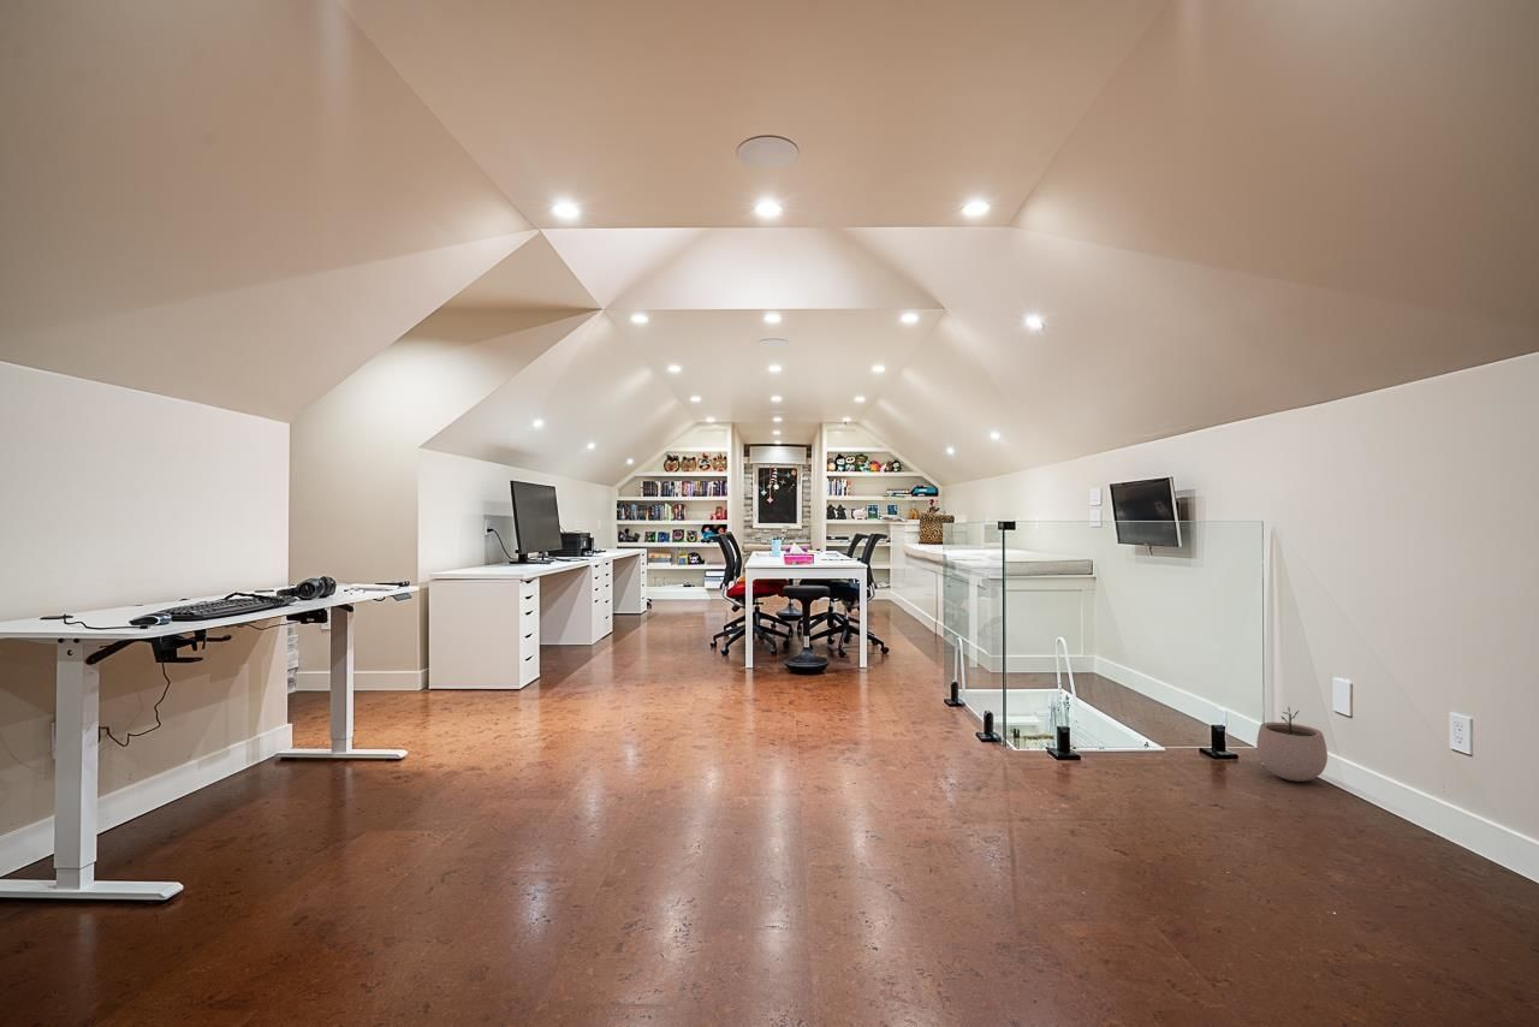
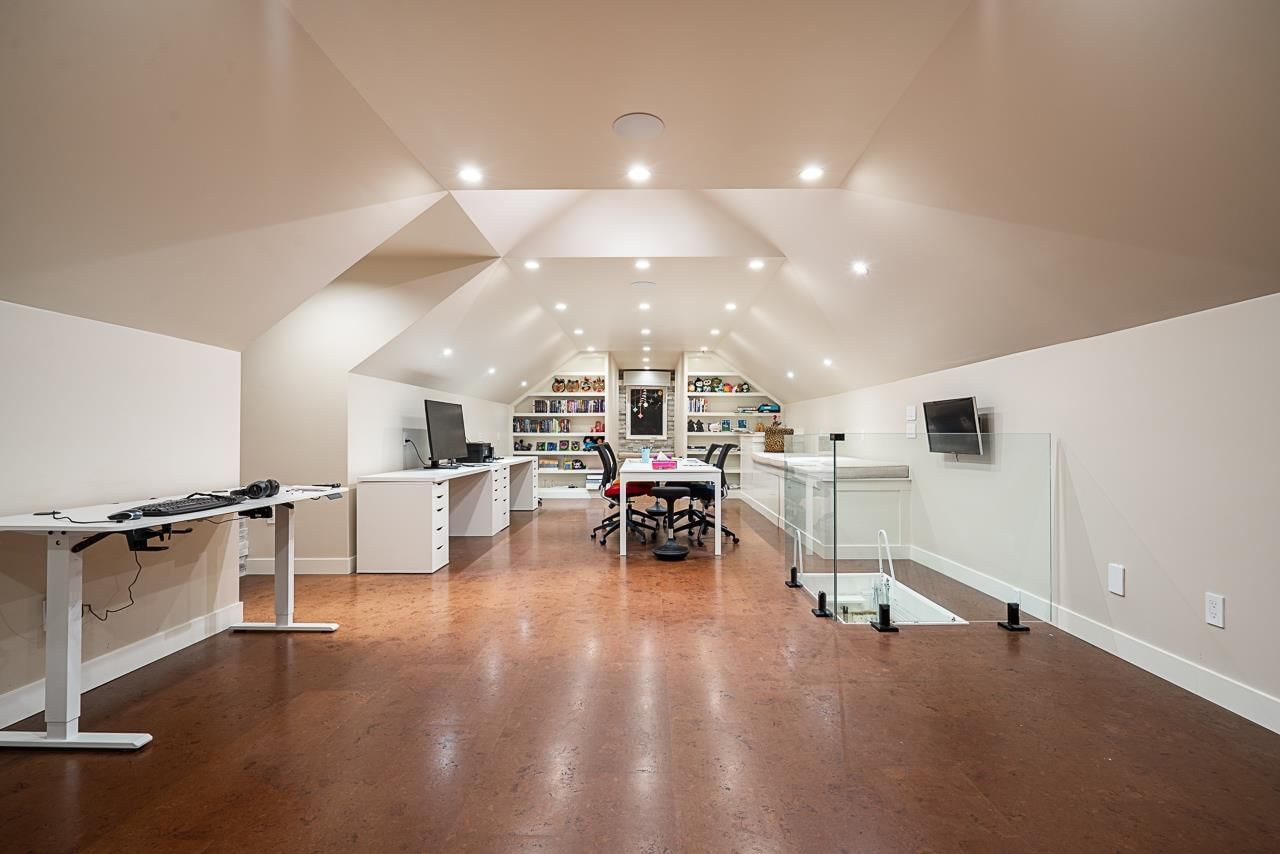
- plant pot (1290, 742)
